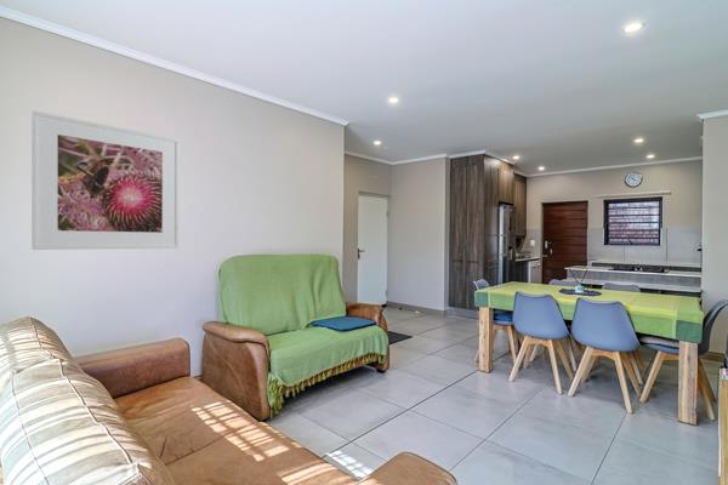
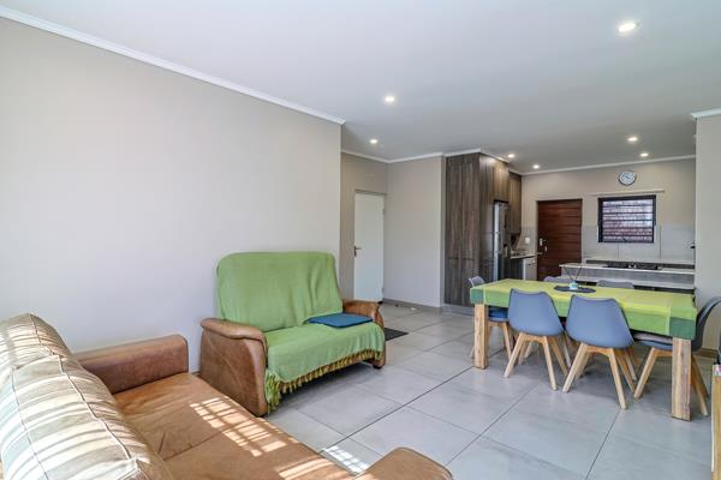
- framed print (114, 188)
